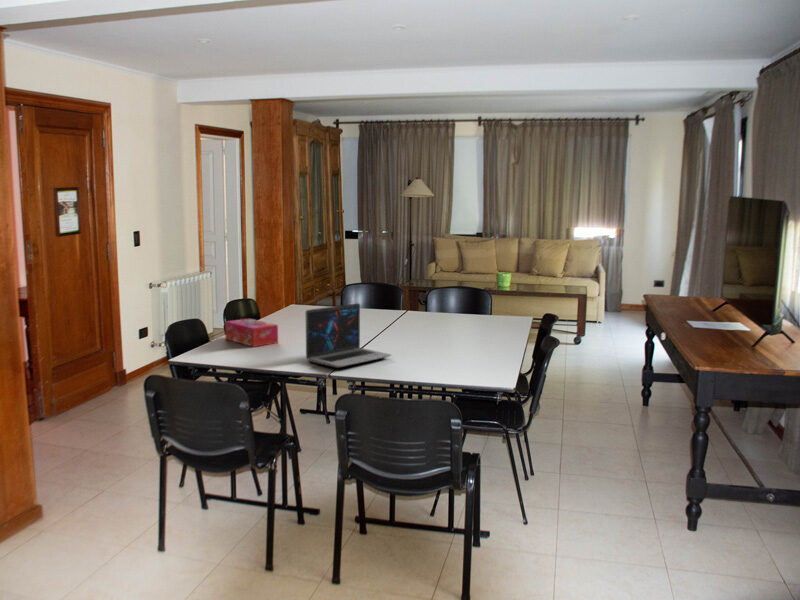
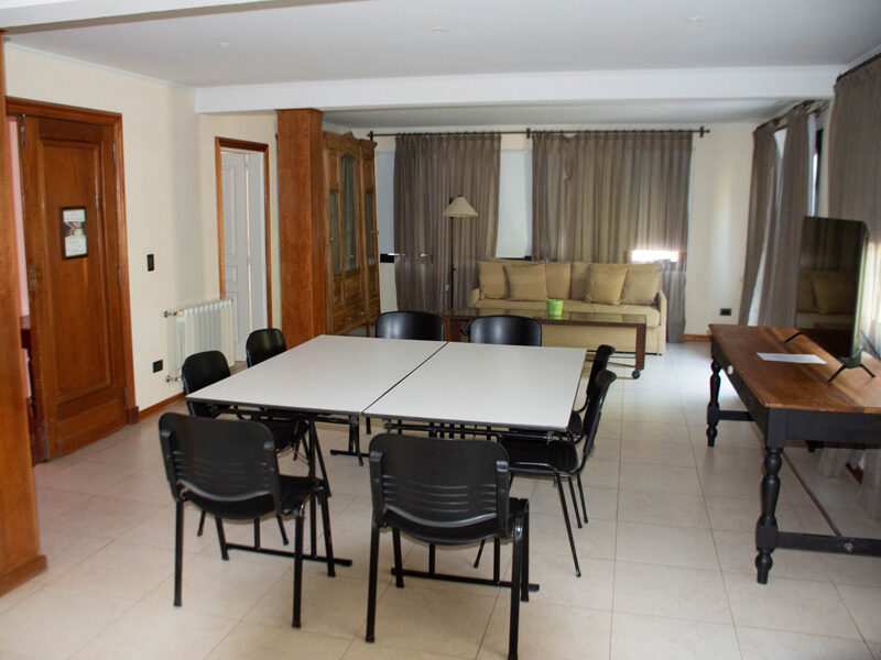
- tissue box (251, 332)
- laptop (349, 334)
